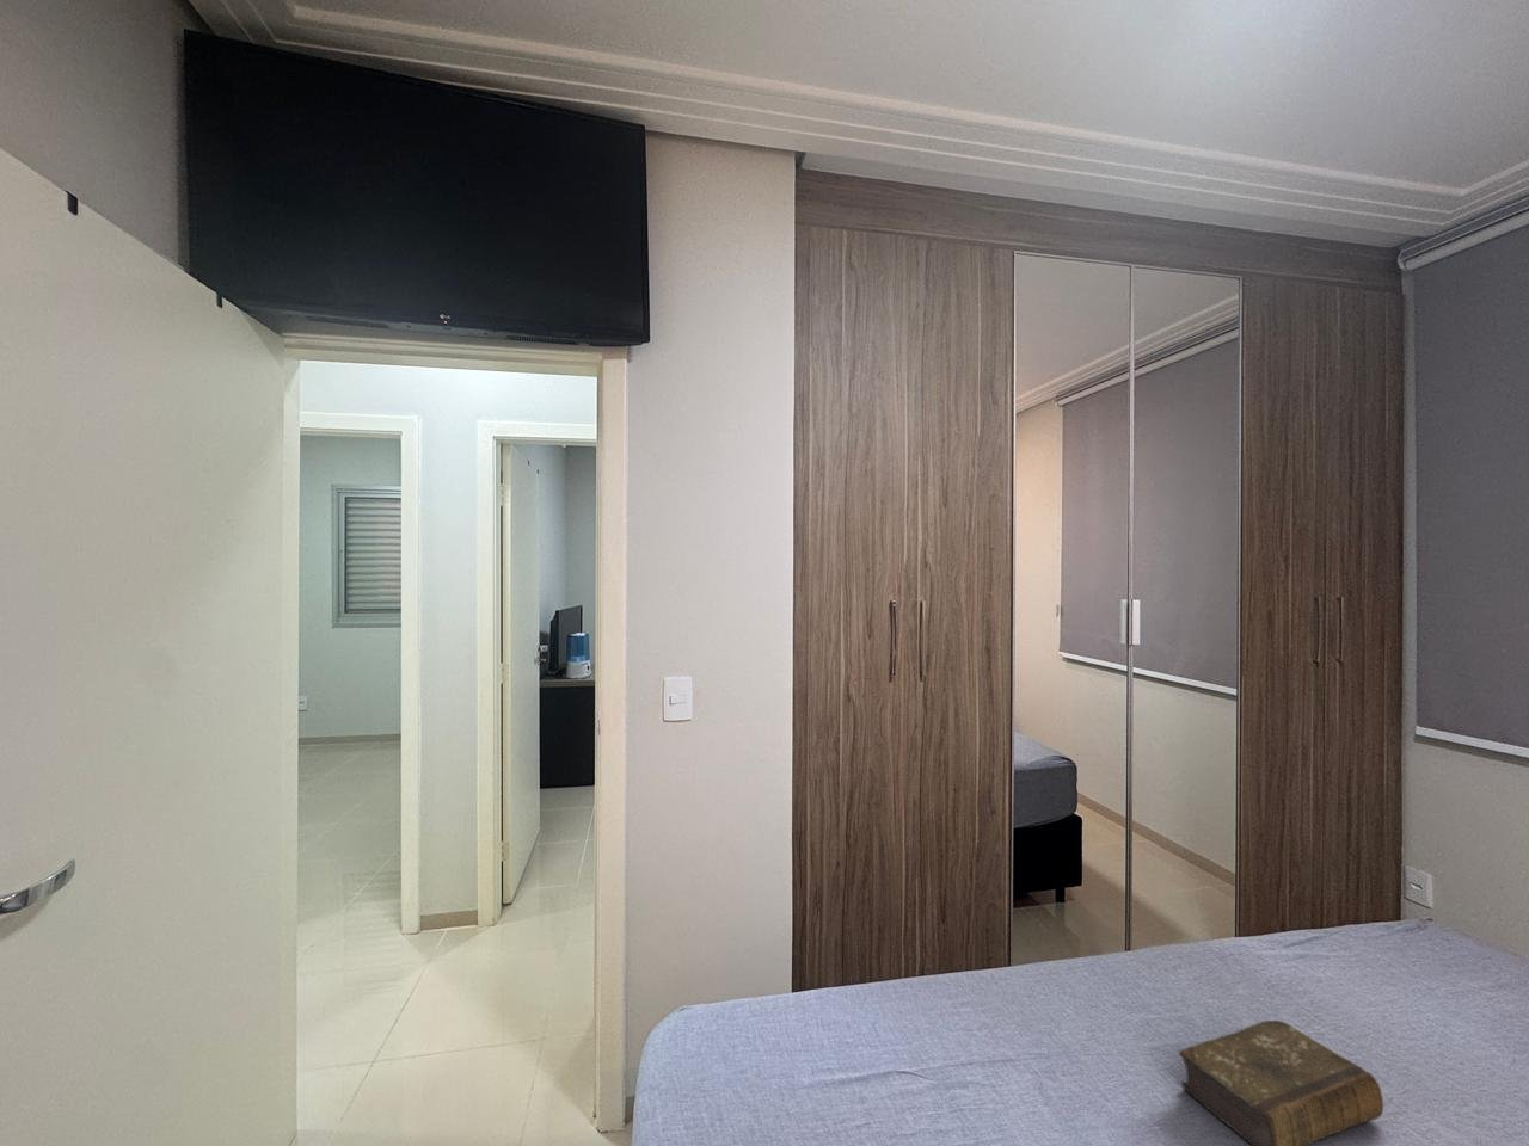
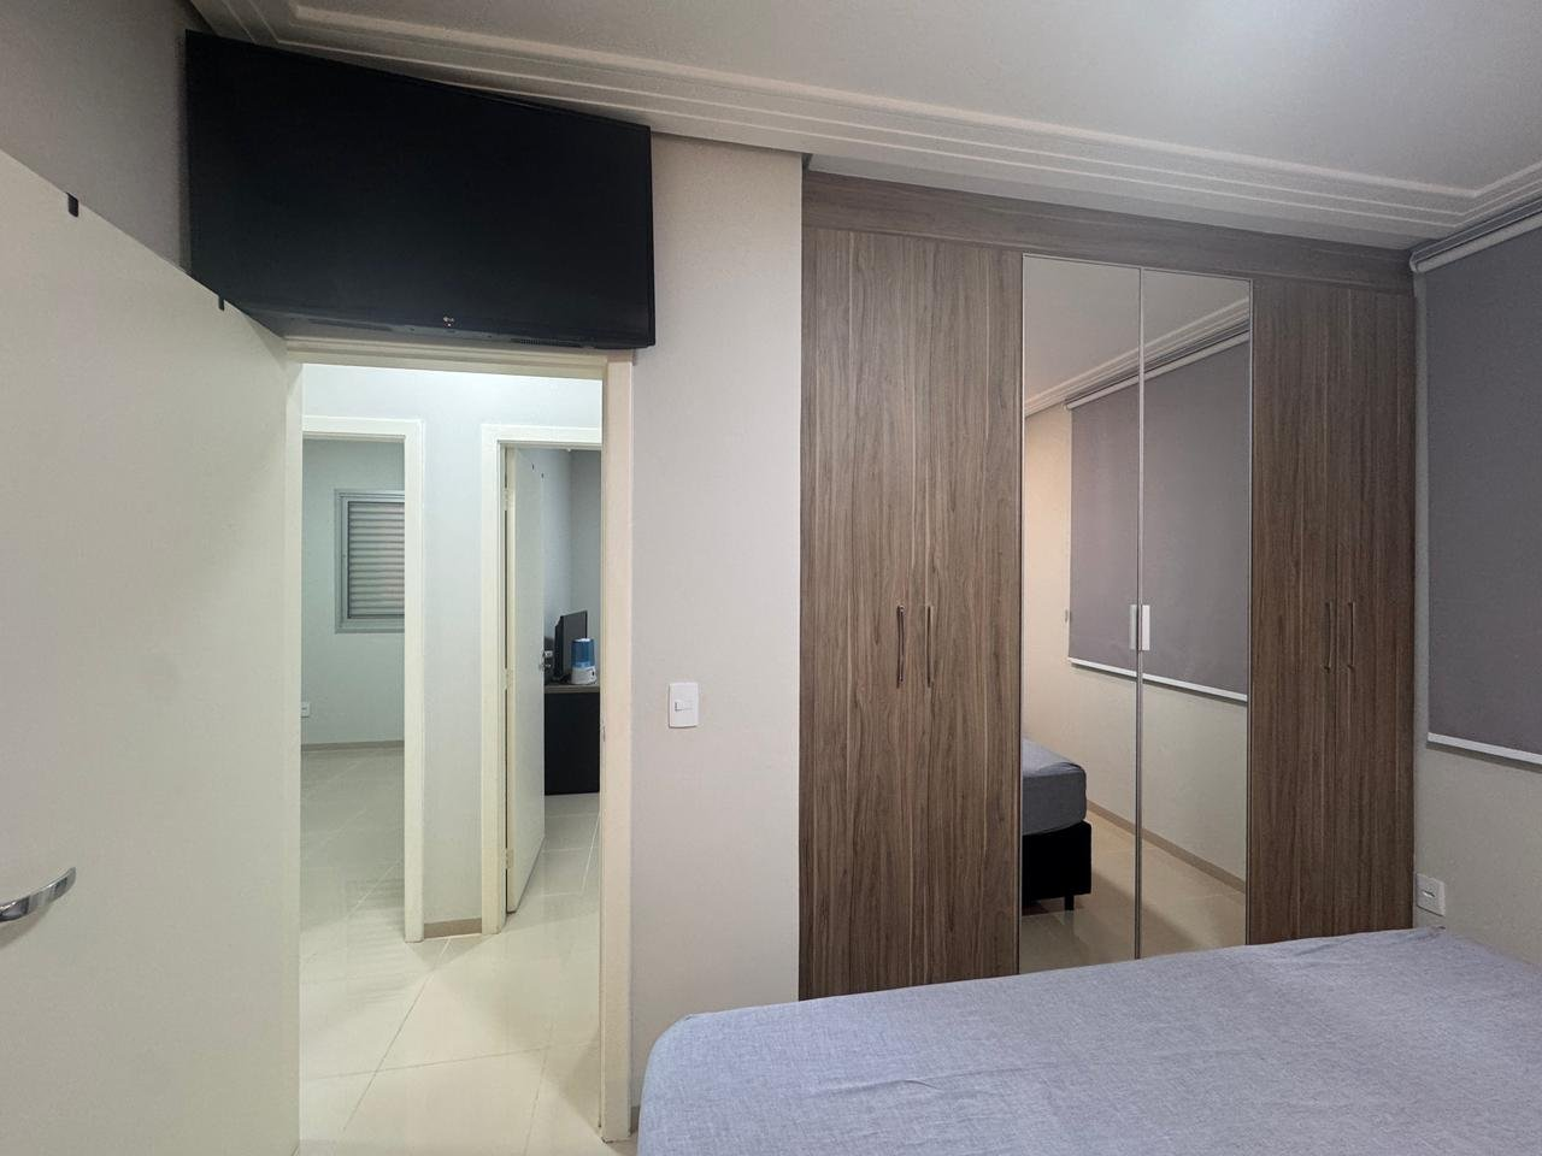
- book (1277, 1082)
